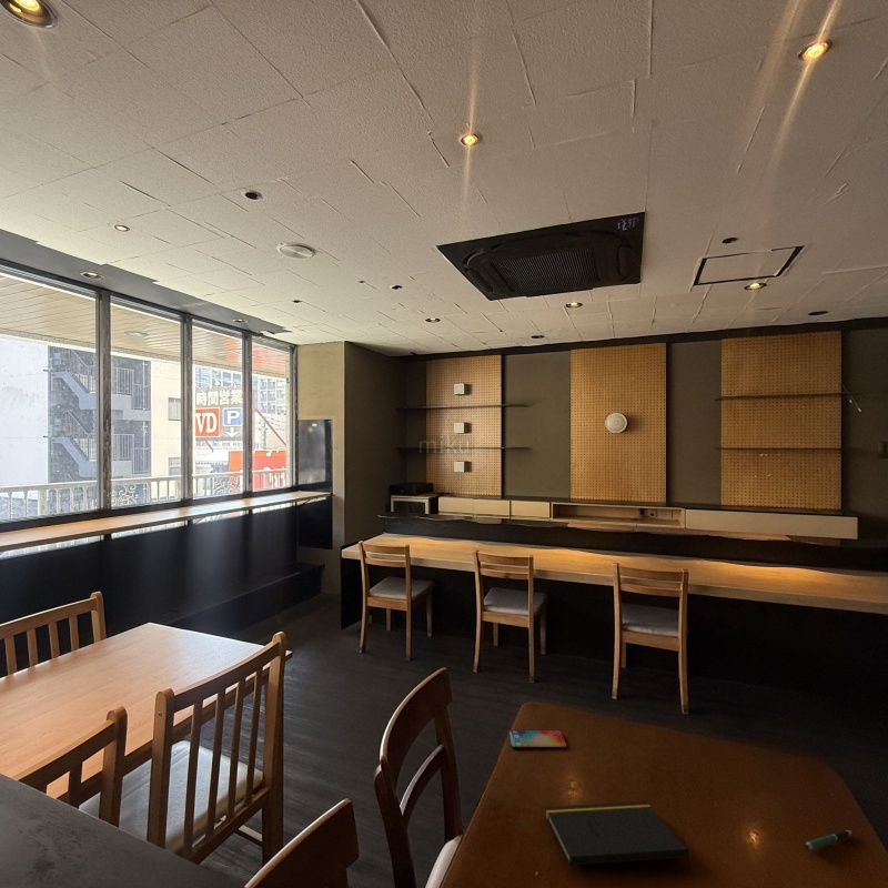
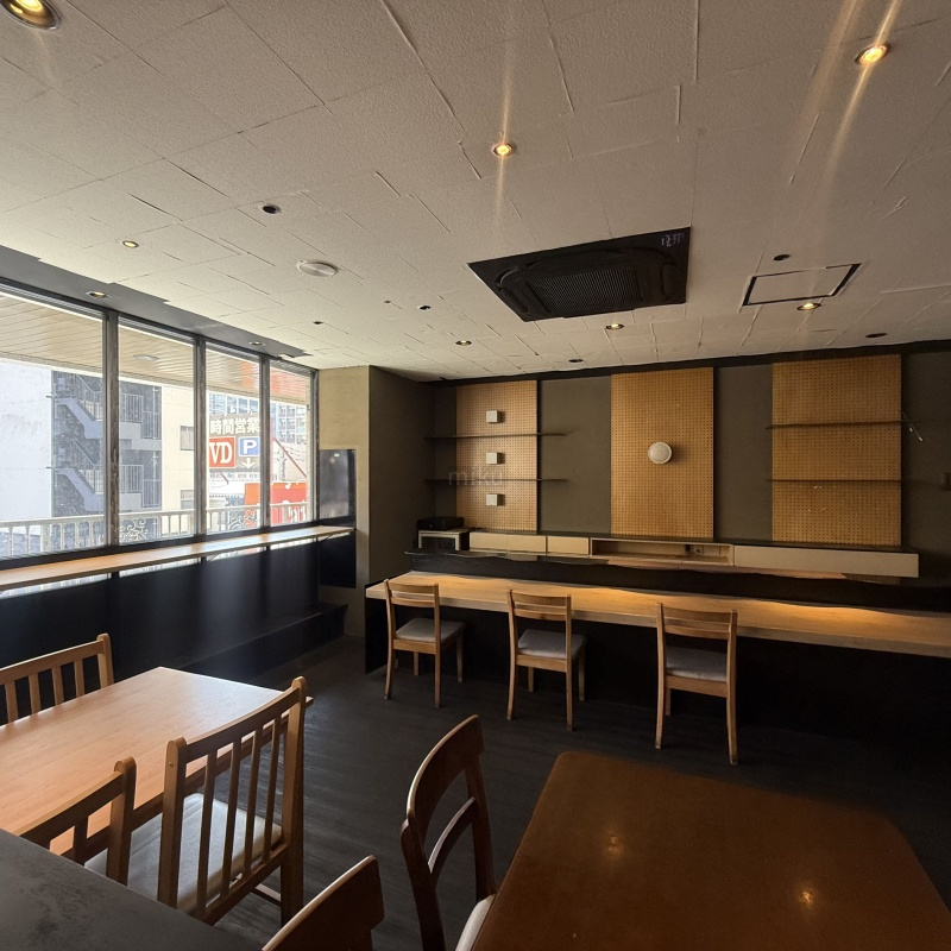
- smartphone (536, 738)
- notepad (610, 830)
- pen (828, 838)
